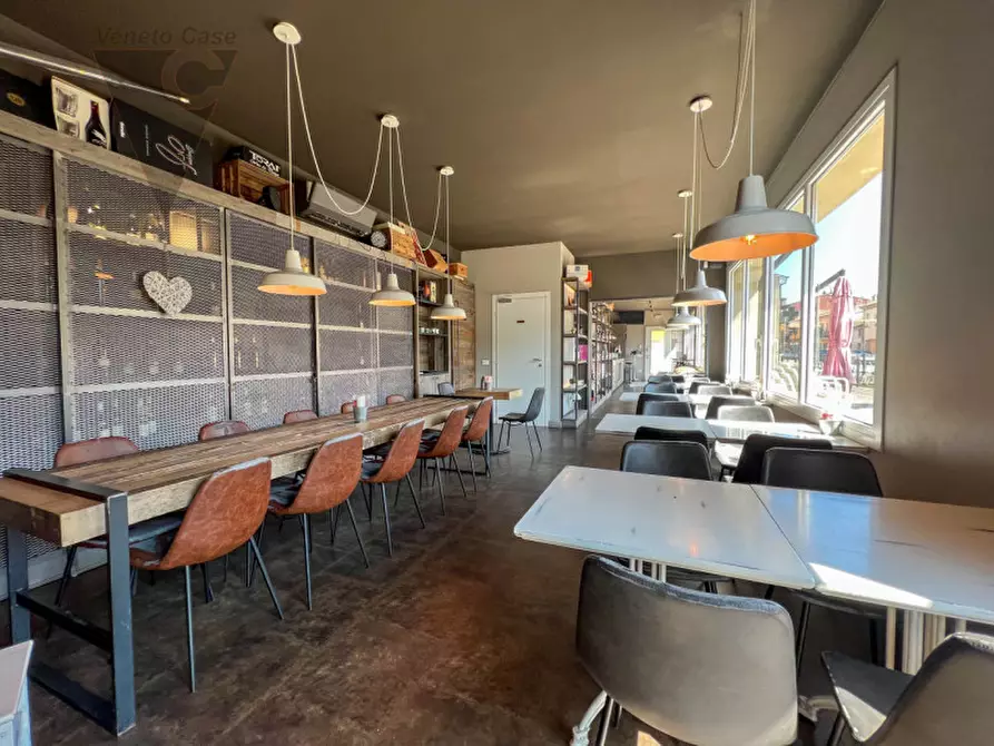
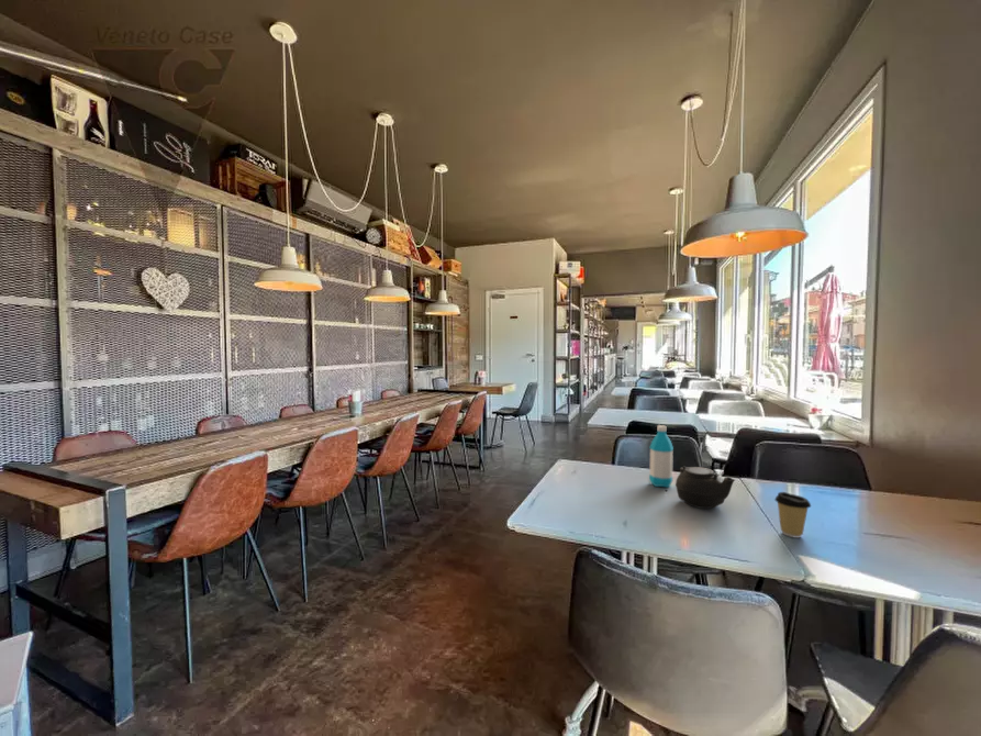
+ coffee cup (792, 514)
+ water bottle (661, 455)
+ teapot (704, 488)
